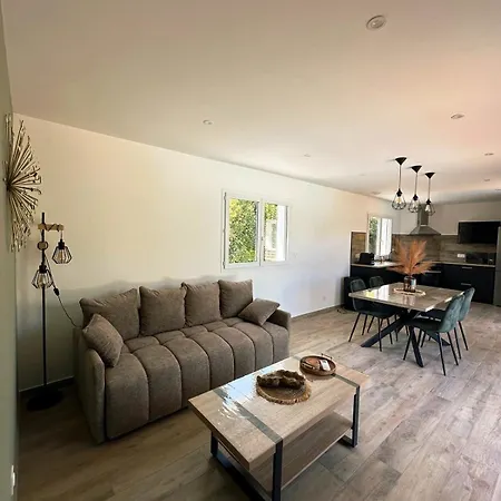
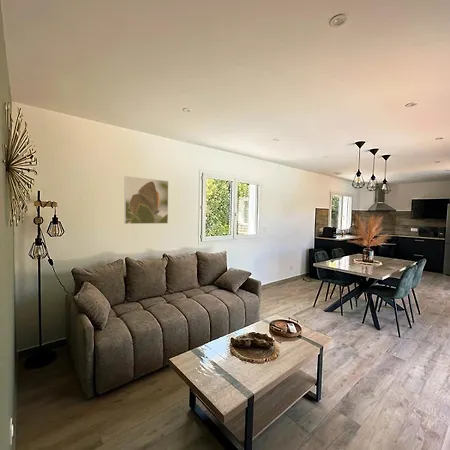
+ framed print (147, 201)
